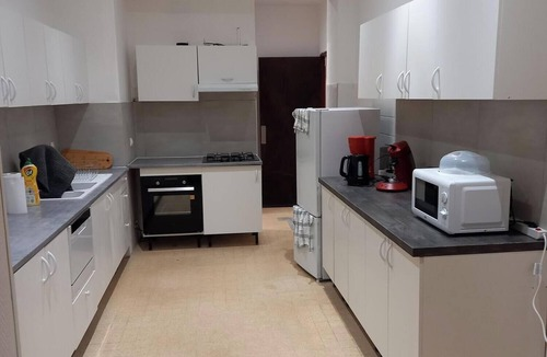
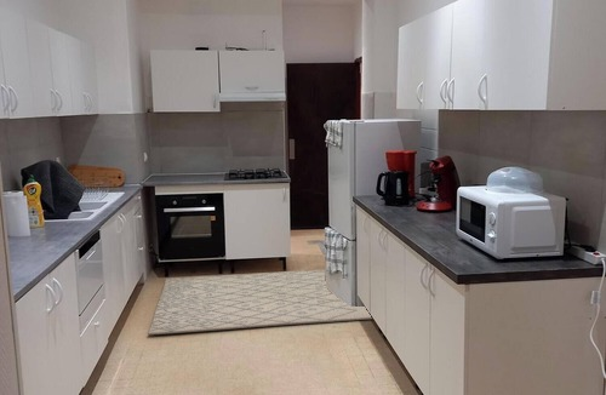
+ rug (274, 294)
